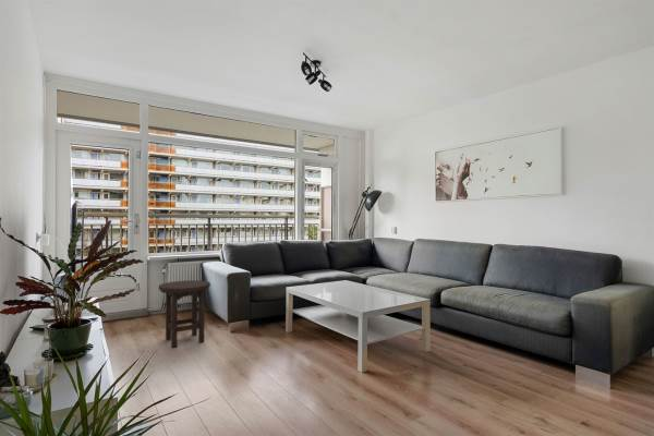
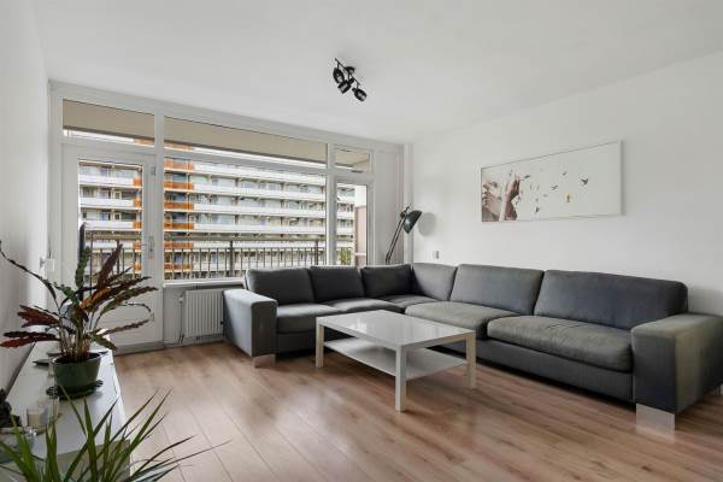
- stool (186, 318)
